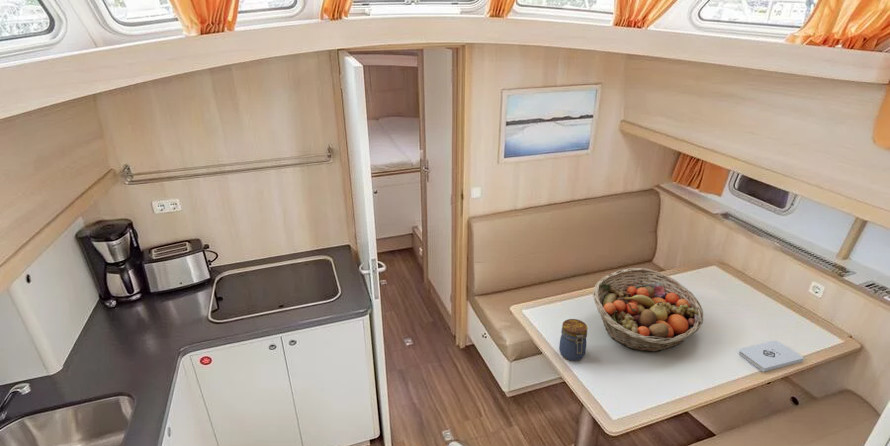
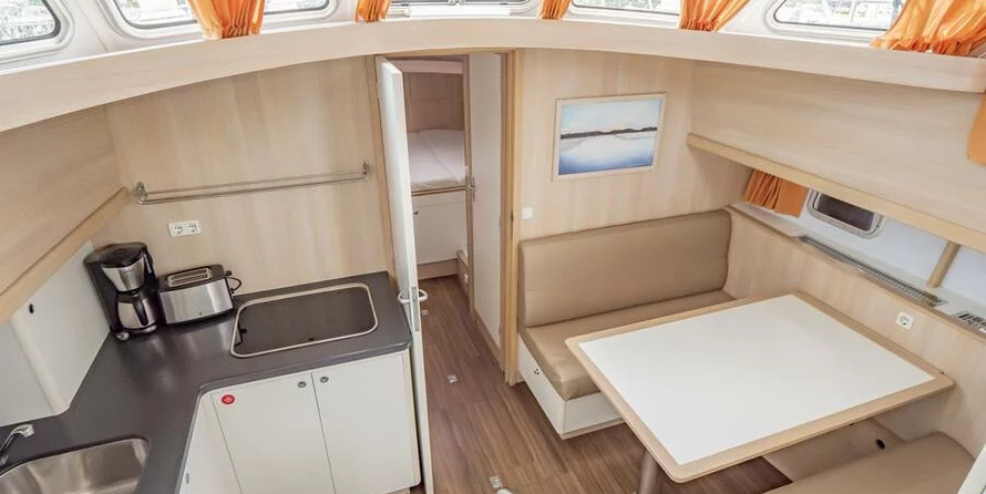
- fruit basket (645, 309)
- notepad (770, 355)
- jar (574, 340)
